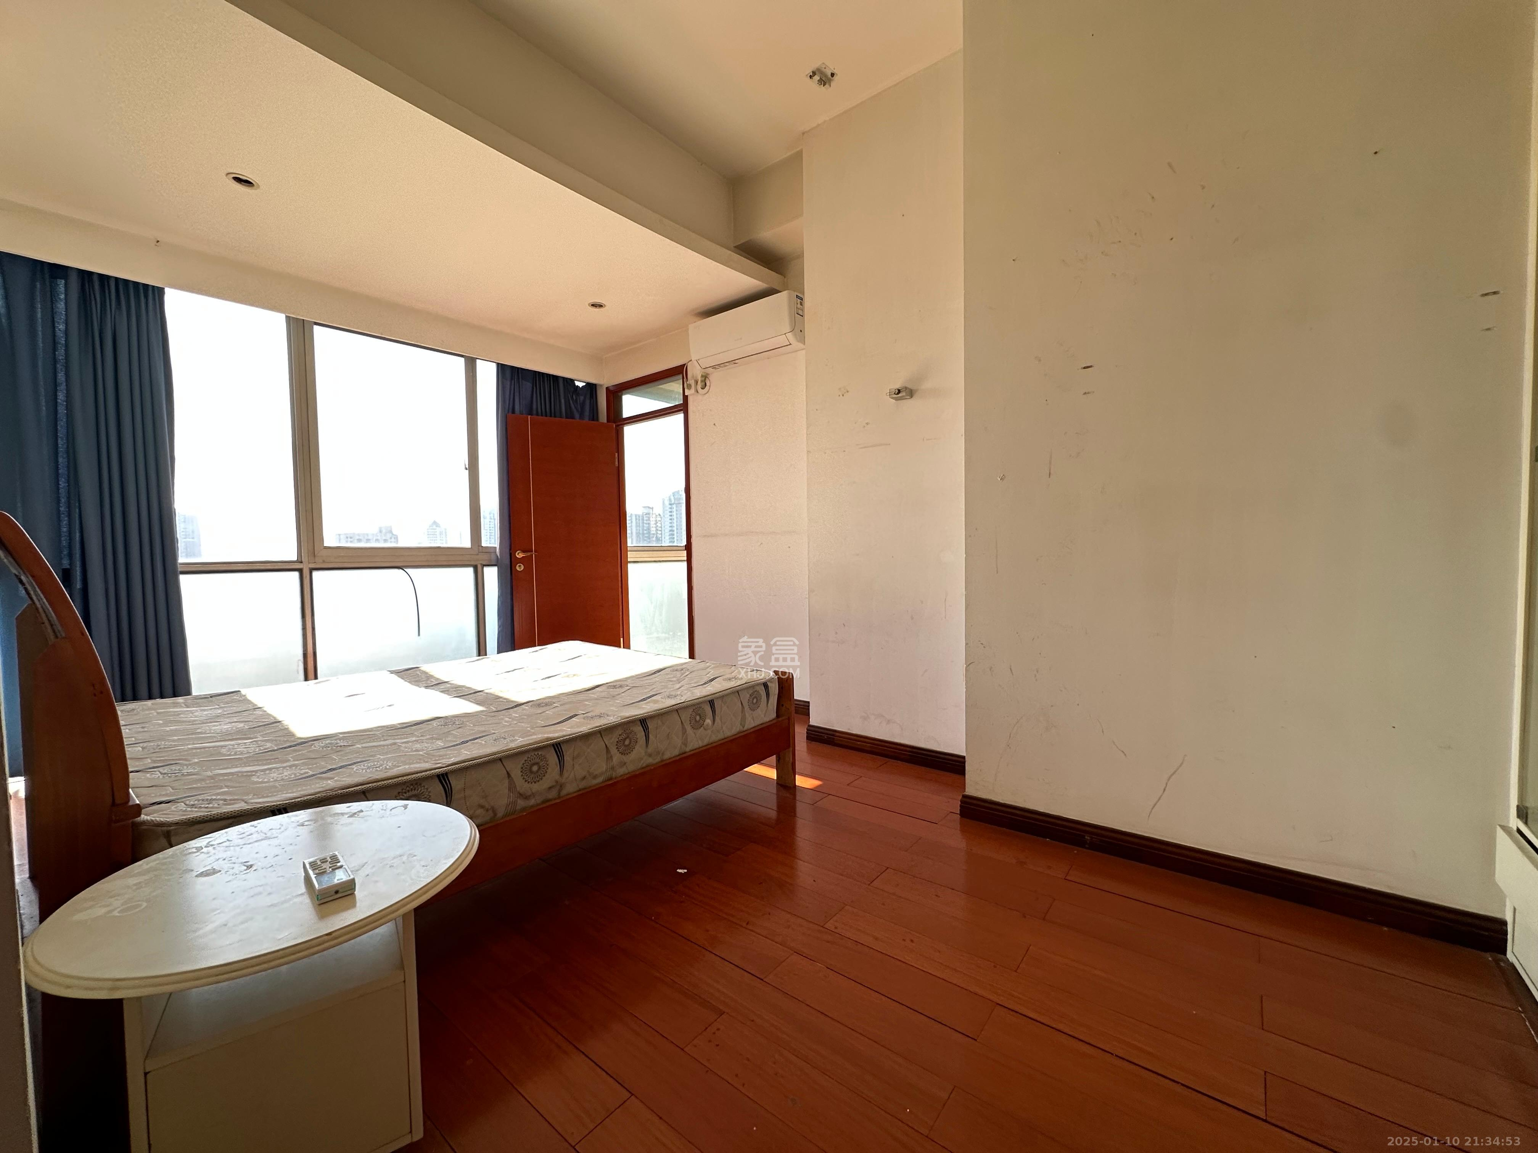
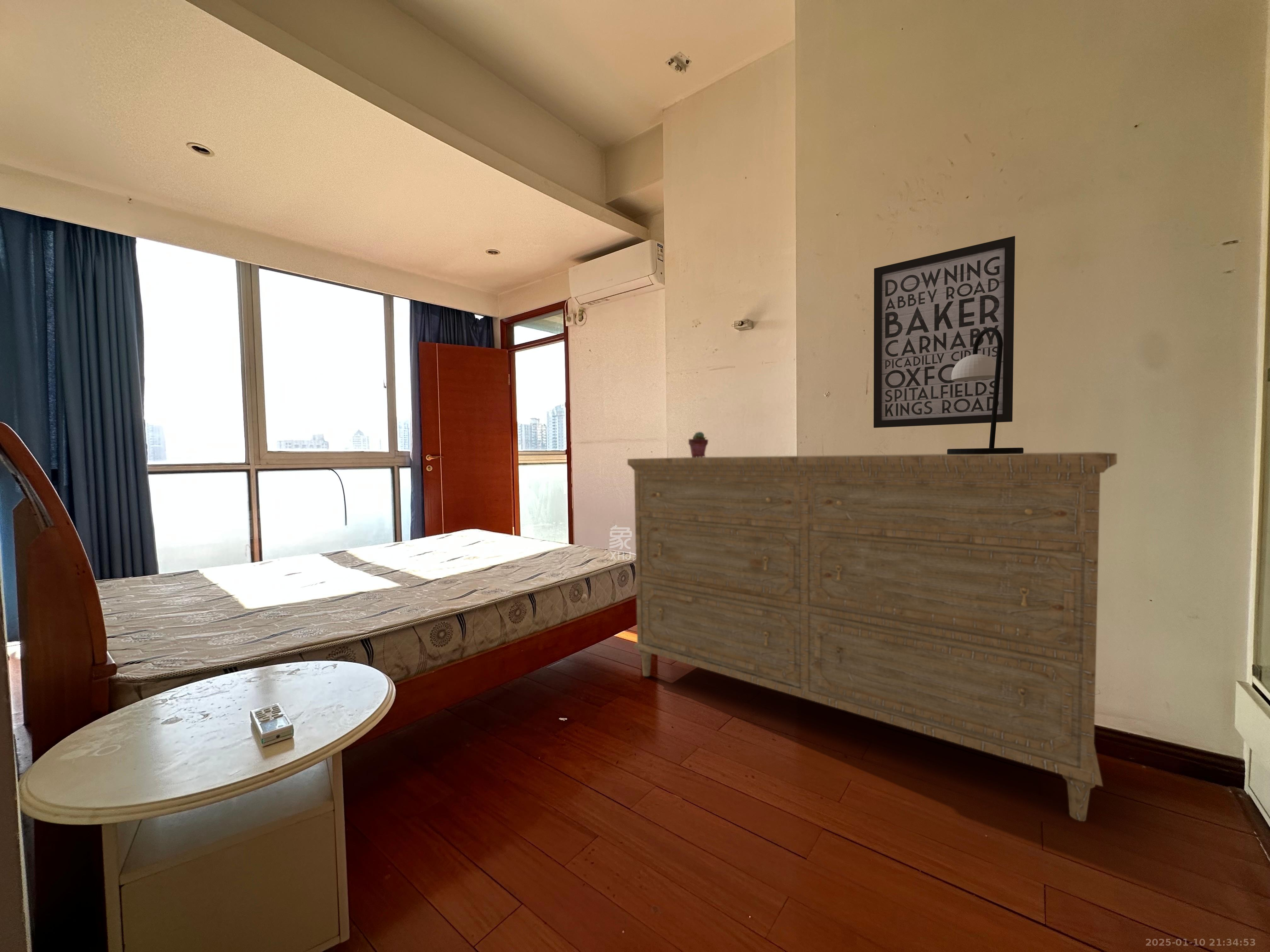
+ table lamp (993, 392)
+ dresser (823, 583)
+ wall art (939, 340)
+ potted succulent (698, 444)
